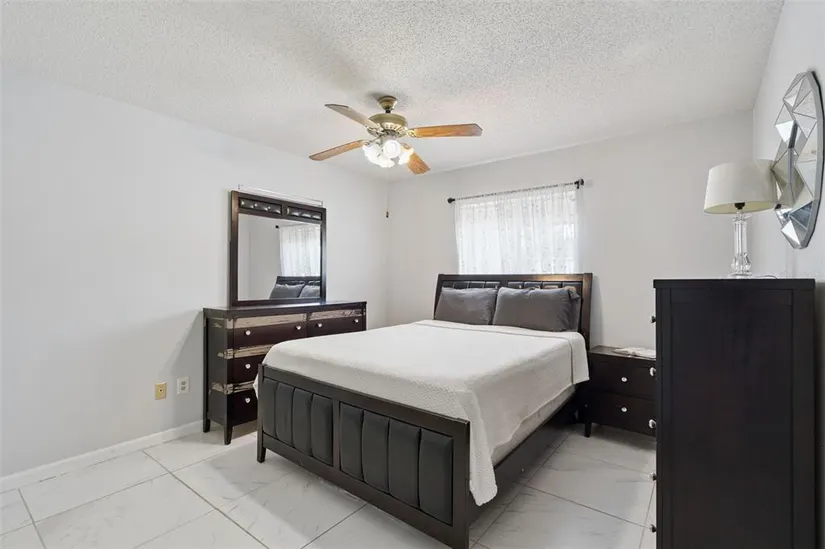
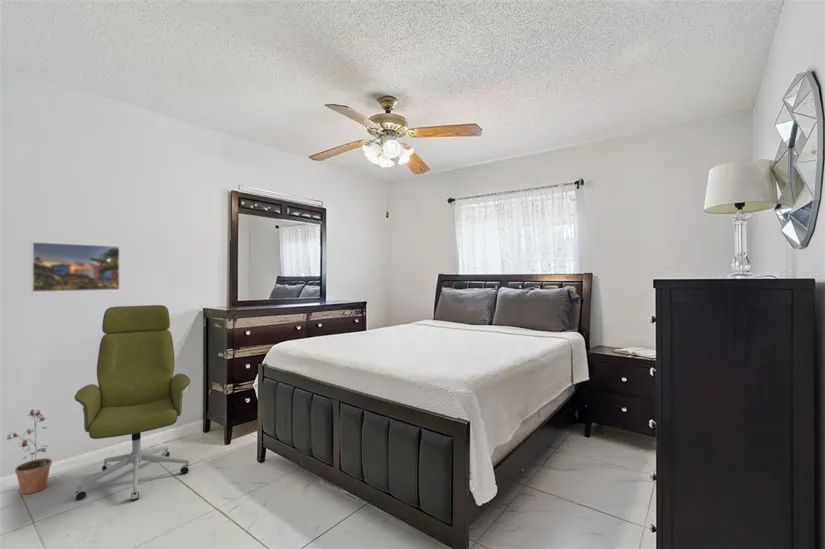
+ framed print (78, 267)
+ potted plant (30, 452)
+ office chair (136, 392)
